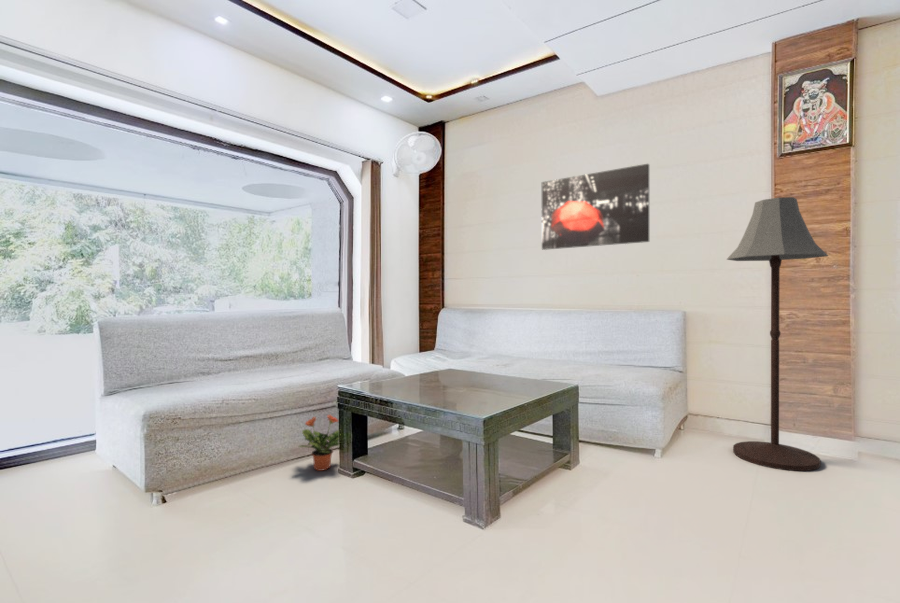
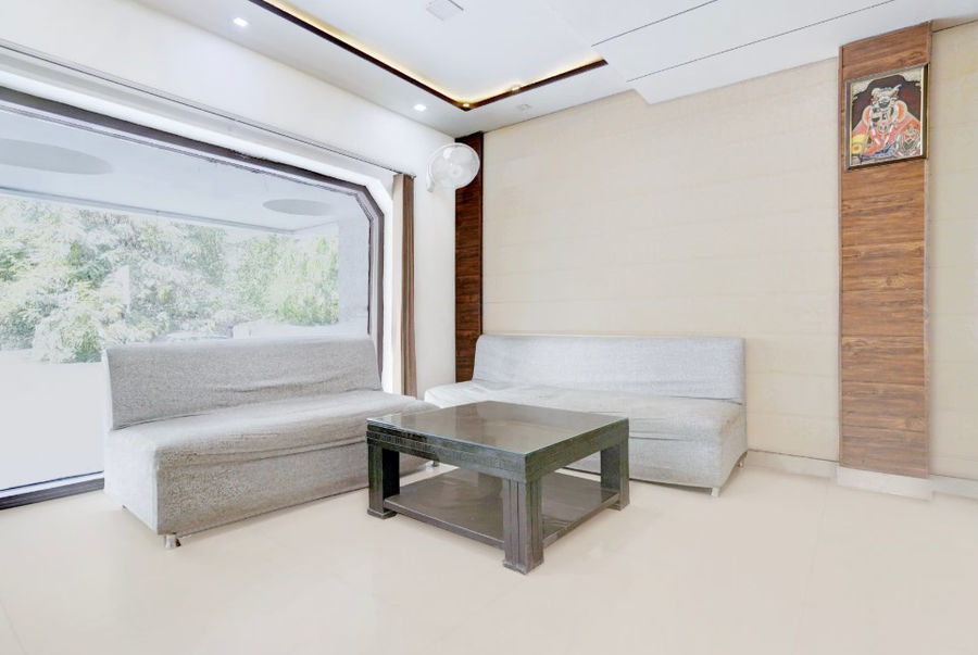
- potted plant (321, 441)
- wall art (591, 209)
- floor lamp (775, 329)
